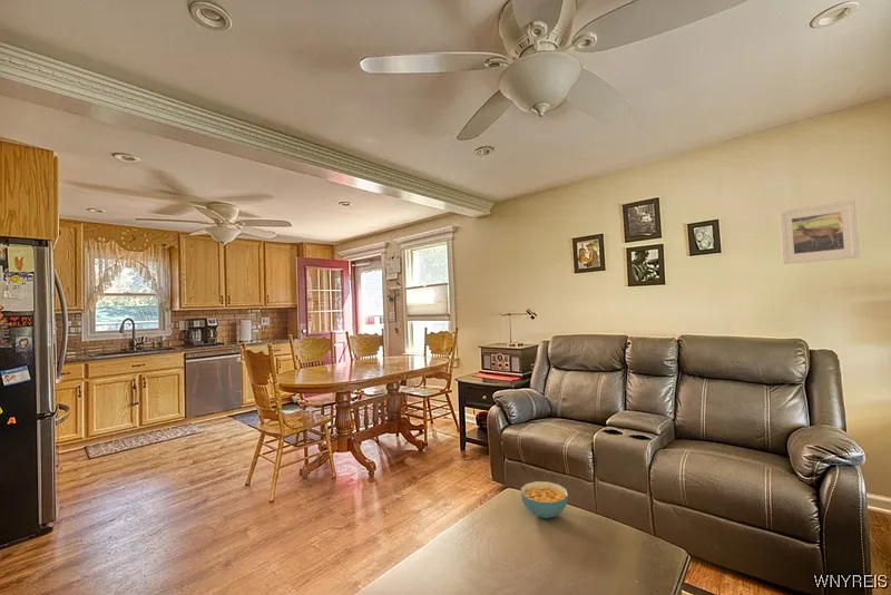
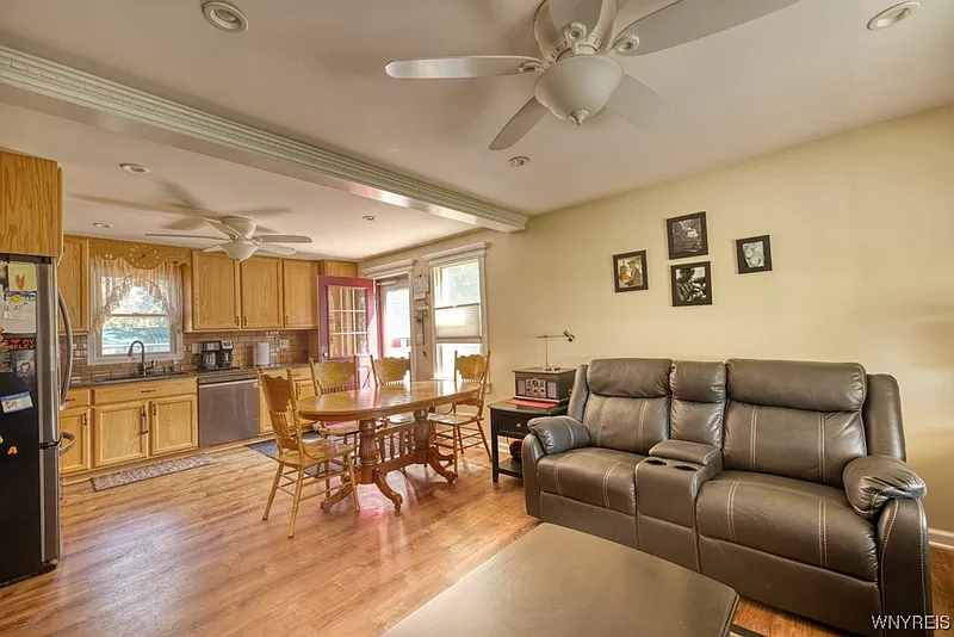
- cereal bowl (544, 503)
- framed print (816, 233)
